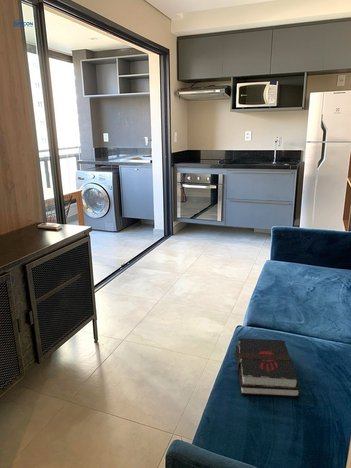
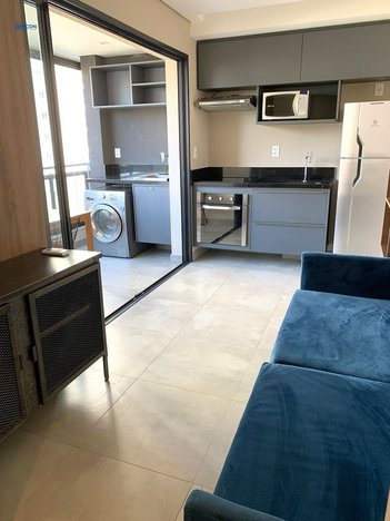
- hardback book (264, 364)
